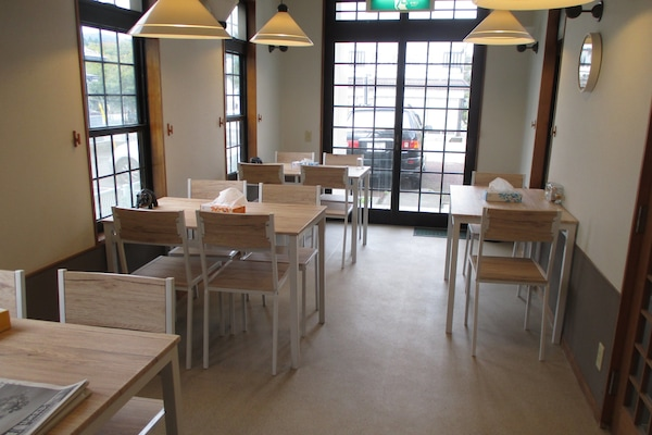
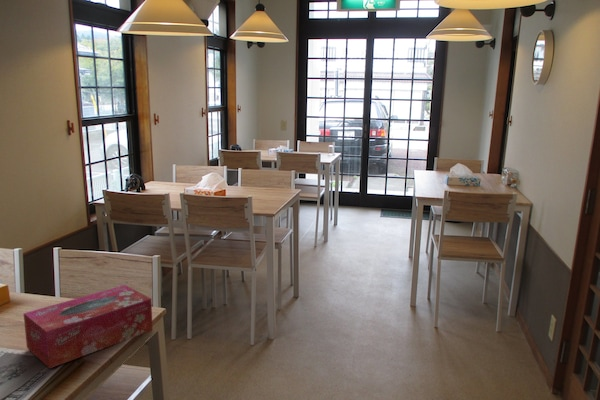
+ tissue box (91, 322)
